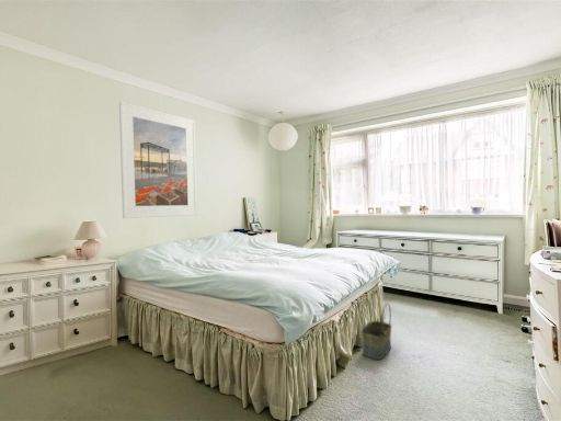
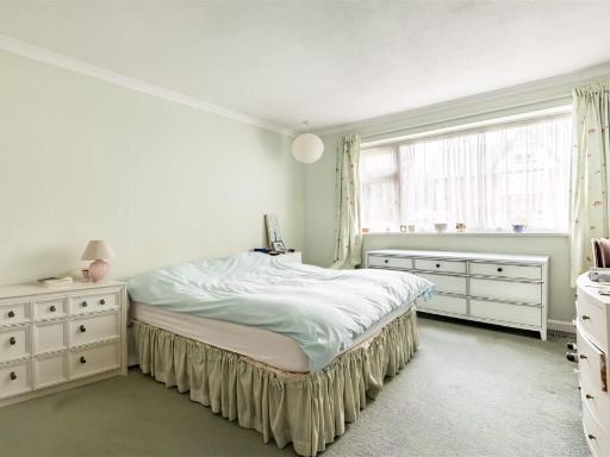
- basket (376, 326)
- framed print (162, 164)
